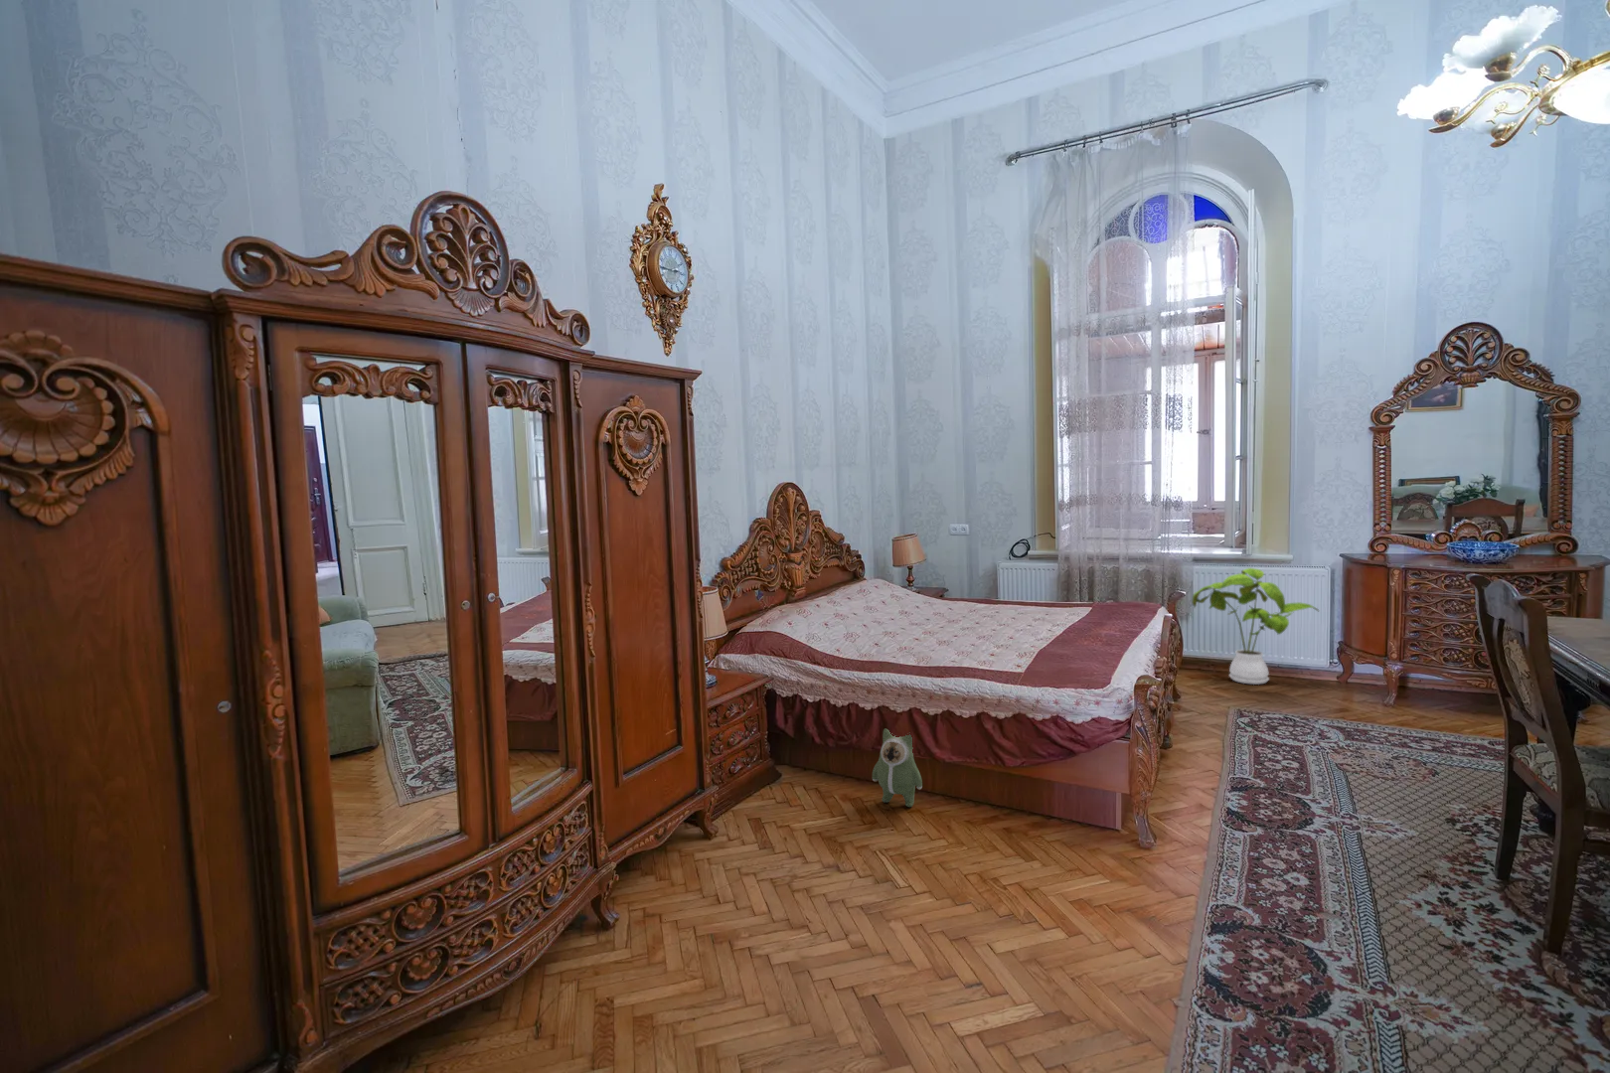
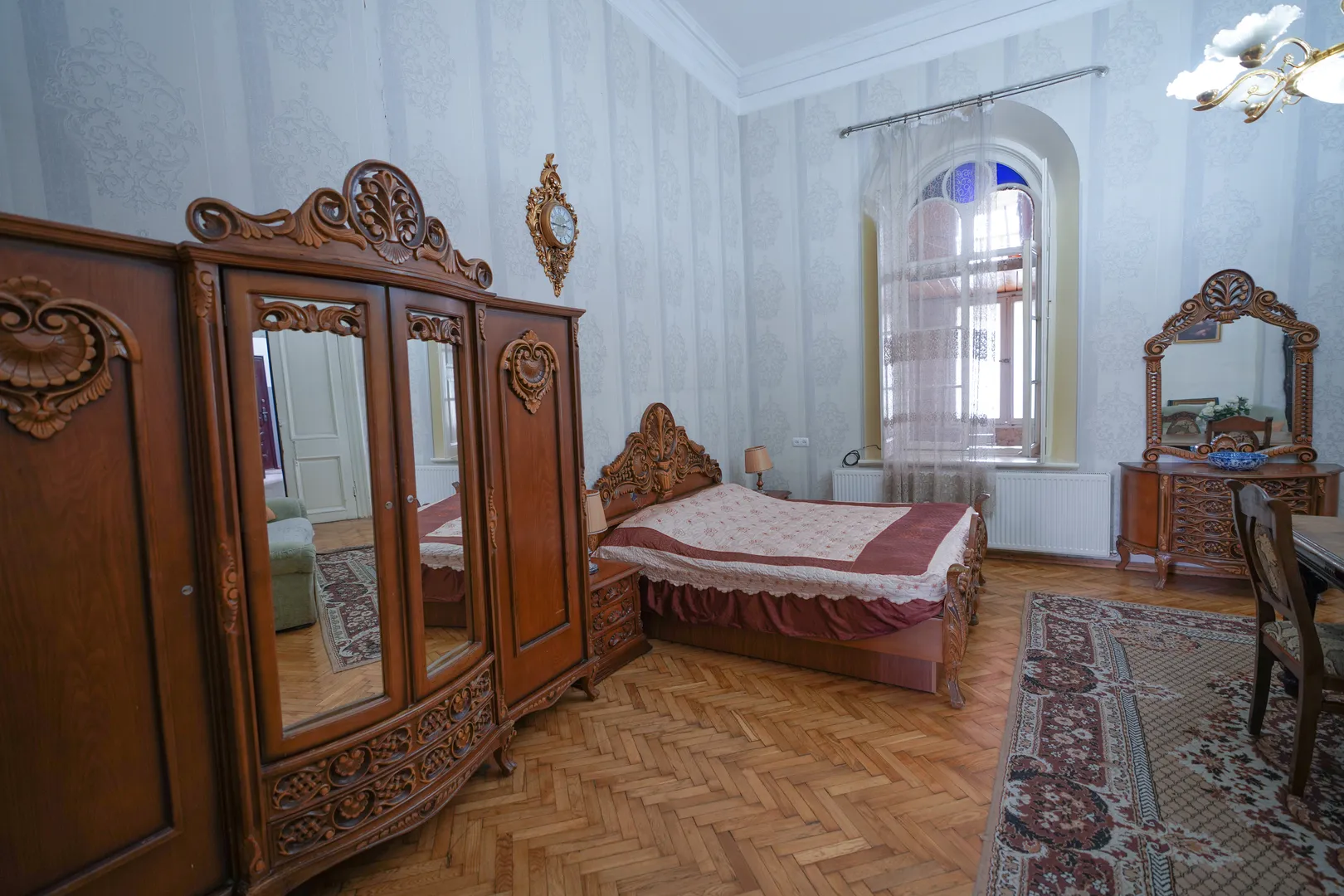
- plush toy (896, 768)
- house plant (1259, 626)
